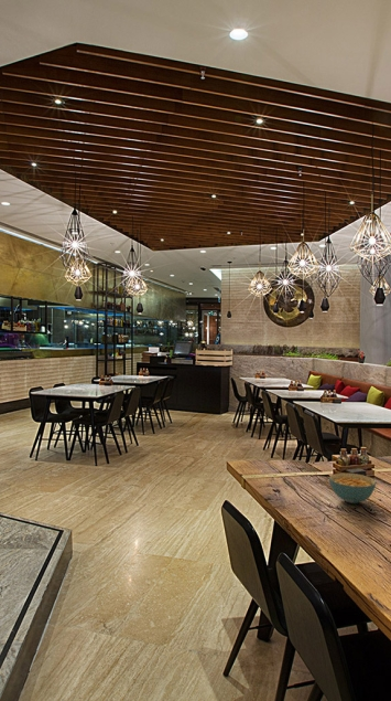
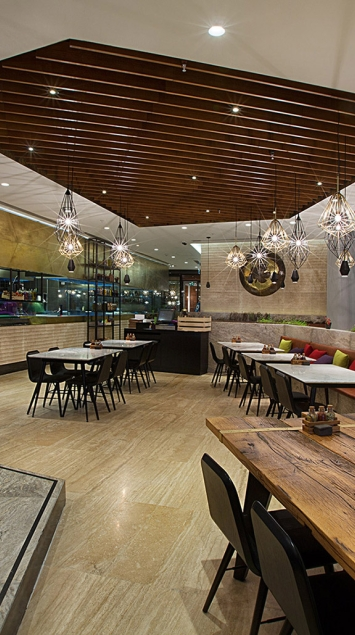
- cereal bowl (351, 490)
